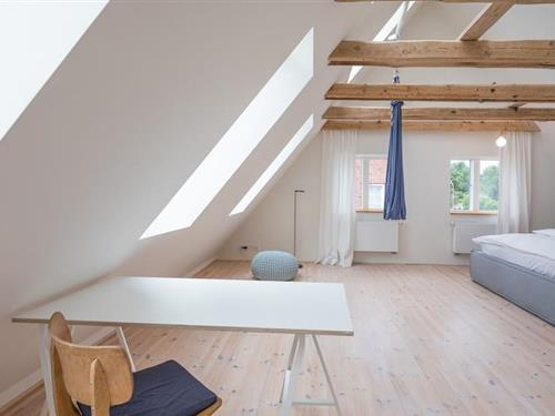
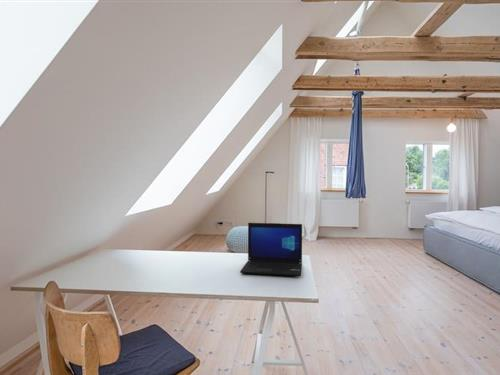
+ laptop (272, 247)
